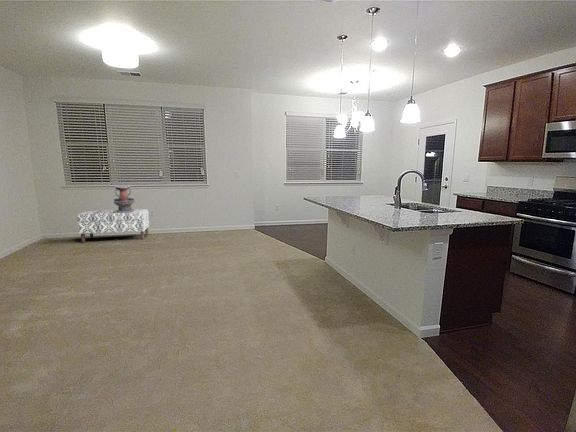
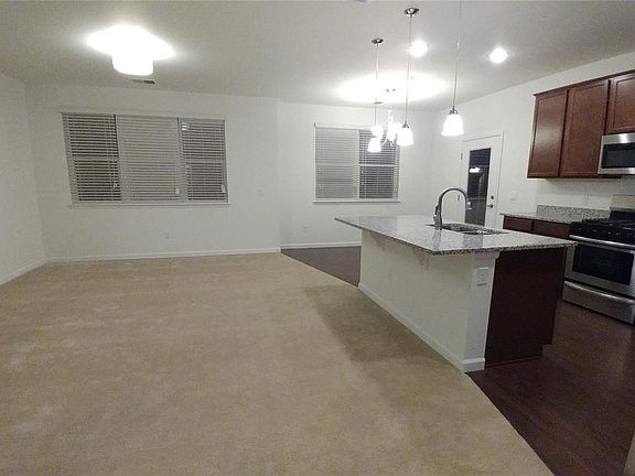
- bench (115, 224)
- decorative urn (124, 199)
